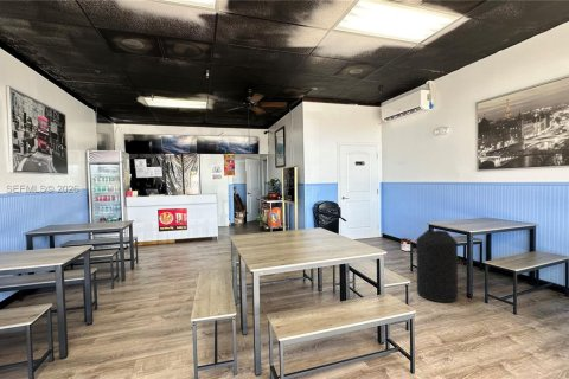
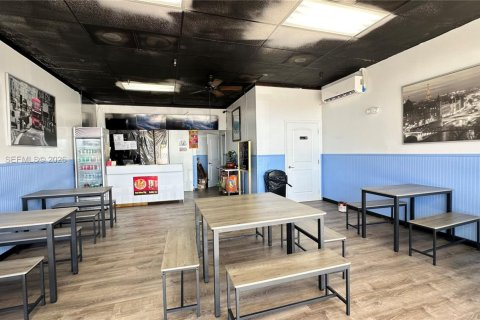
- trash can (436, 263)
